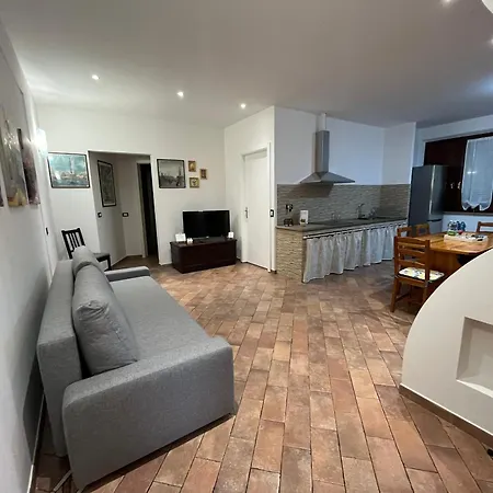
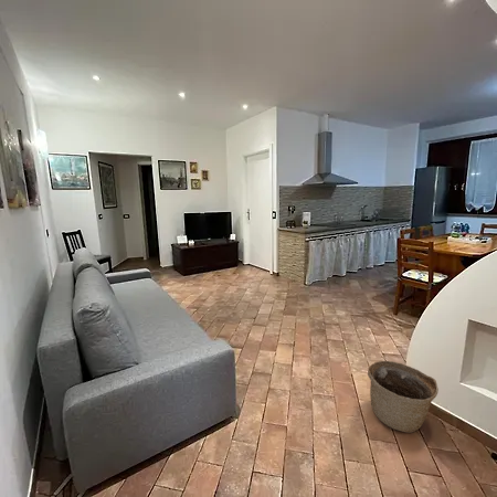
+ basket (399, 393)
